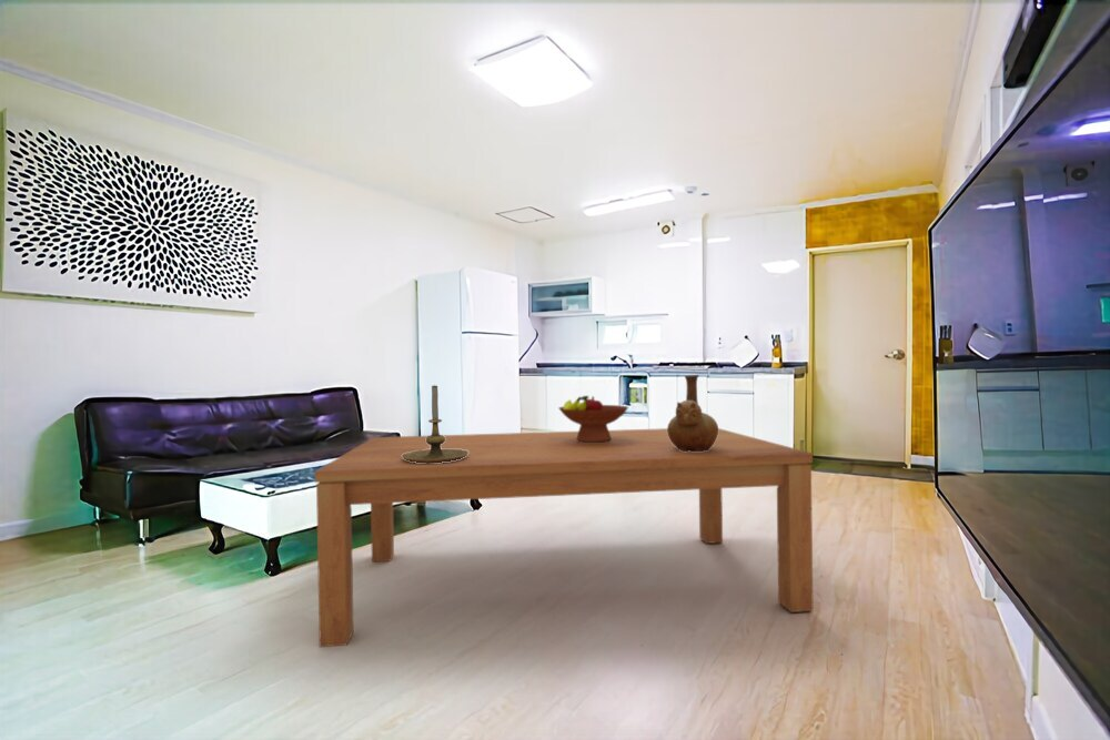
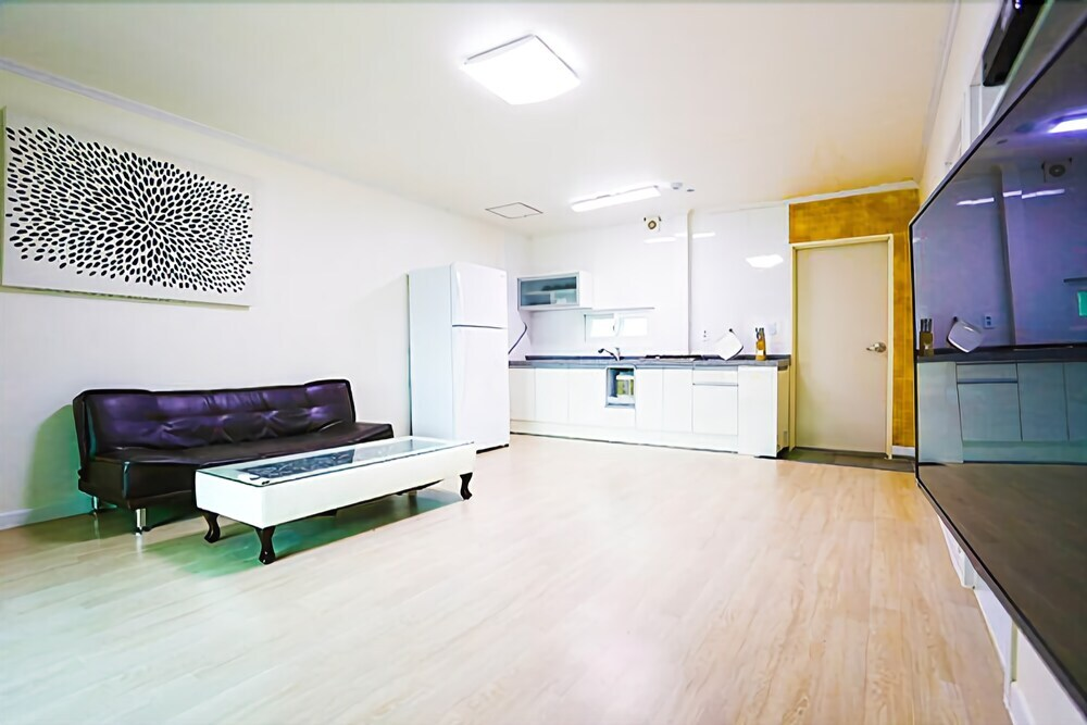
- dining table (562, 495)
- candle holder (435, 420)
- fruit bowl (593, 417)
- vase (692, 412)
